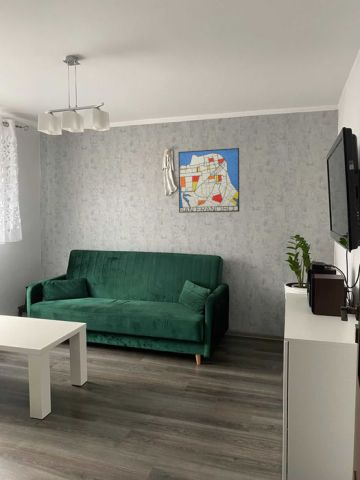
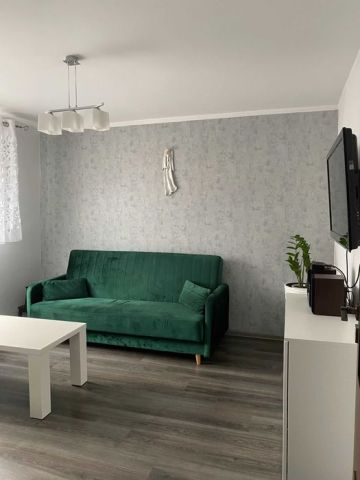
- wall art (208, 181)
